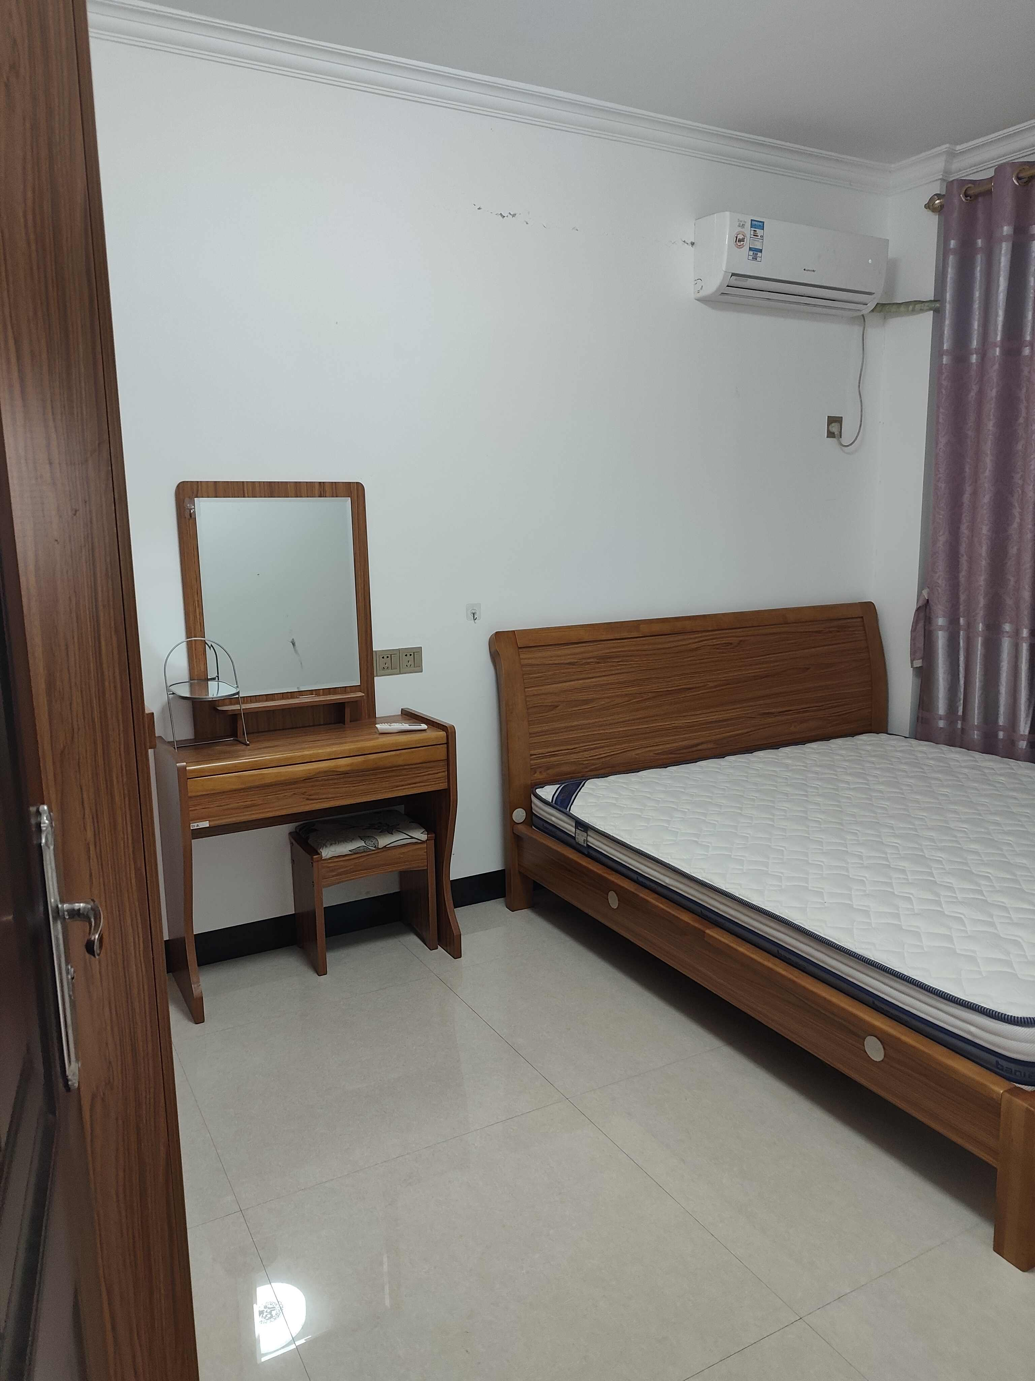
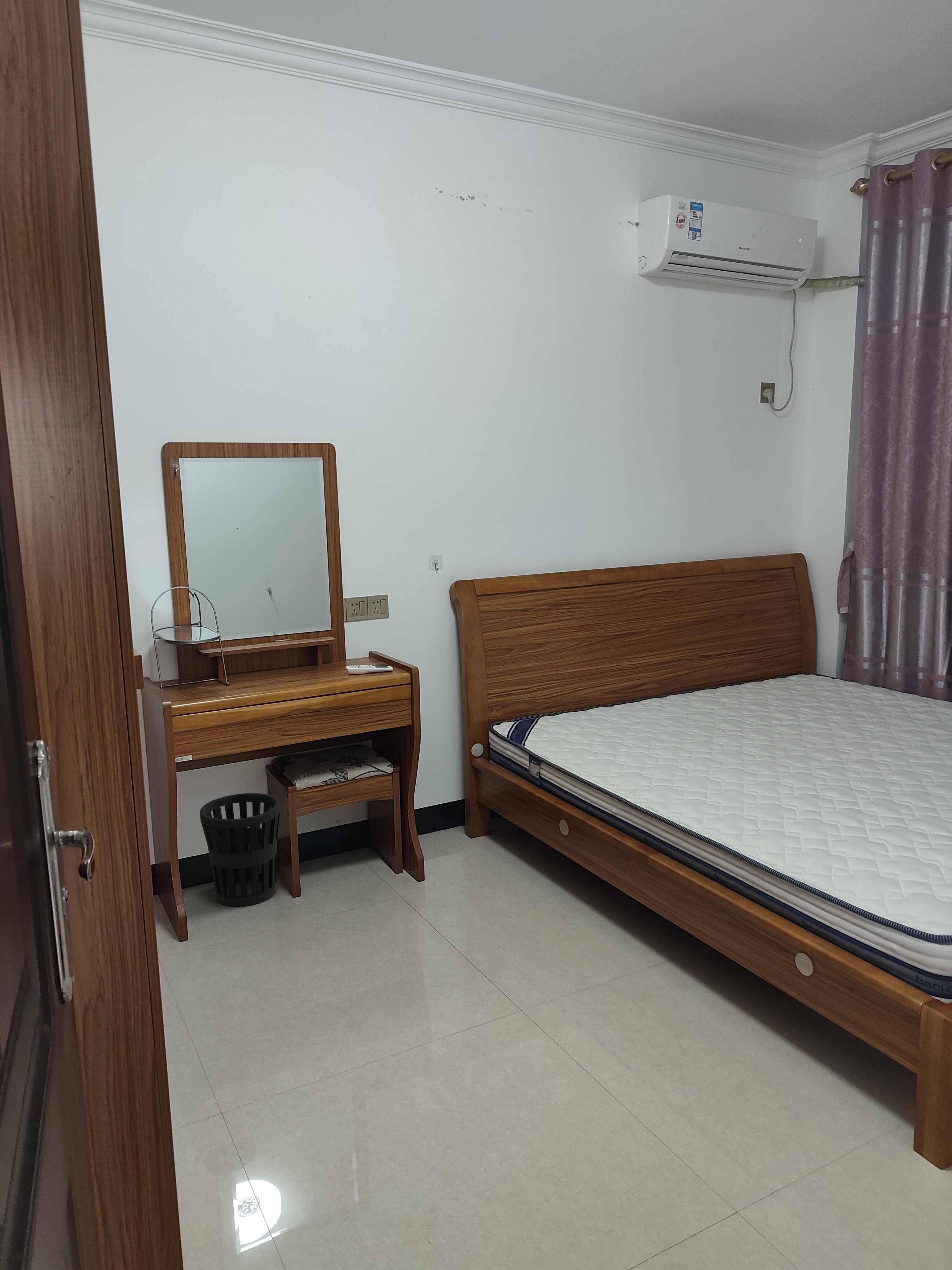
+ wastebasket (243, 850)
